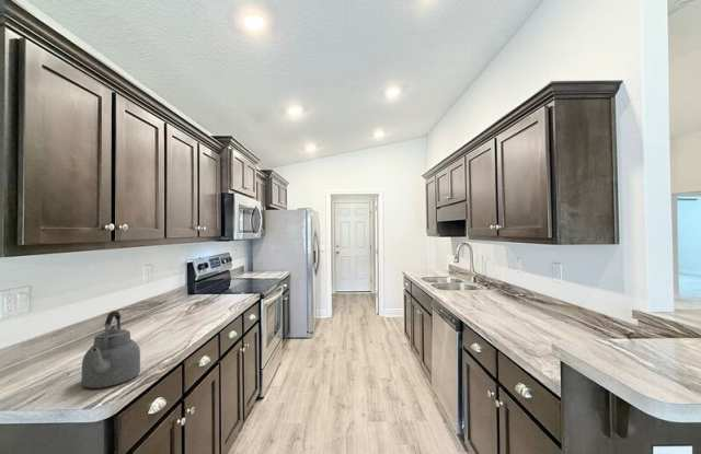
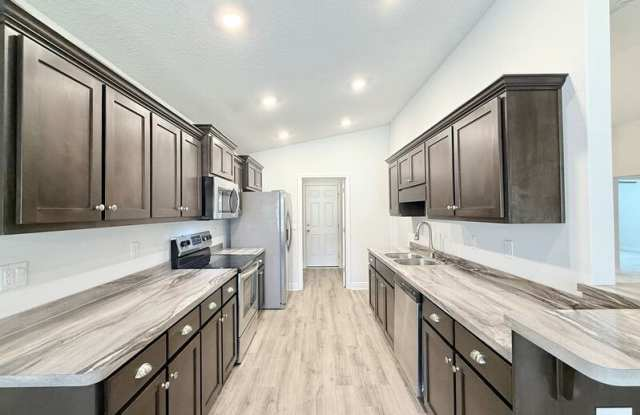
- kettle (107, 348)
